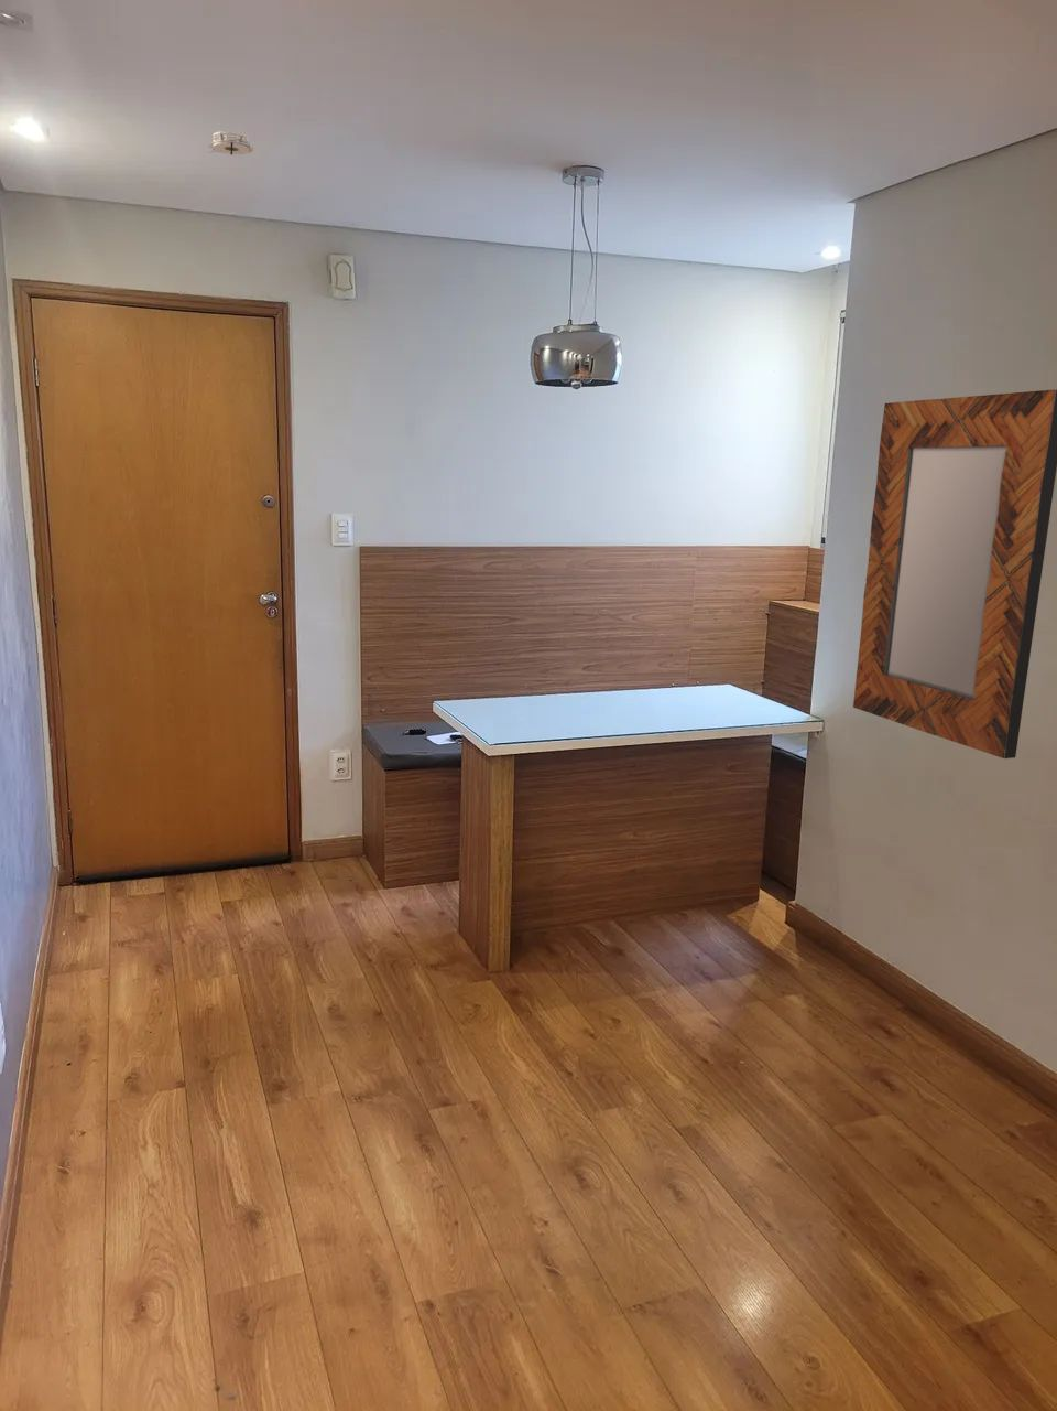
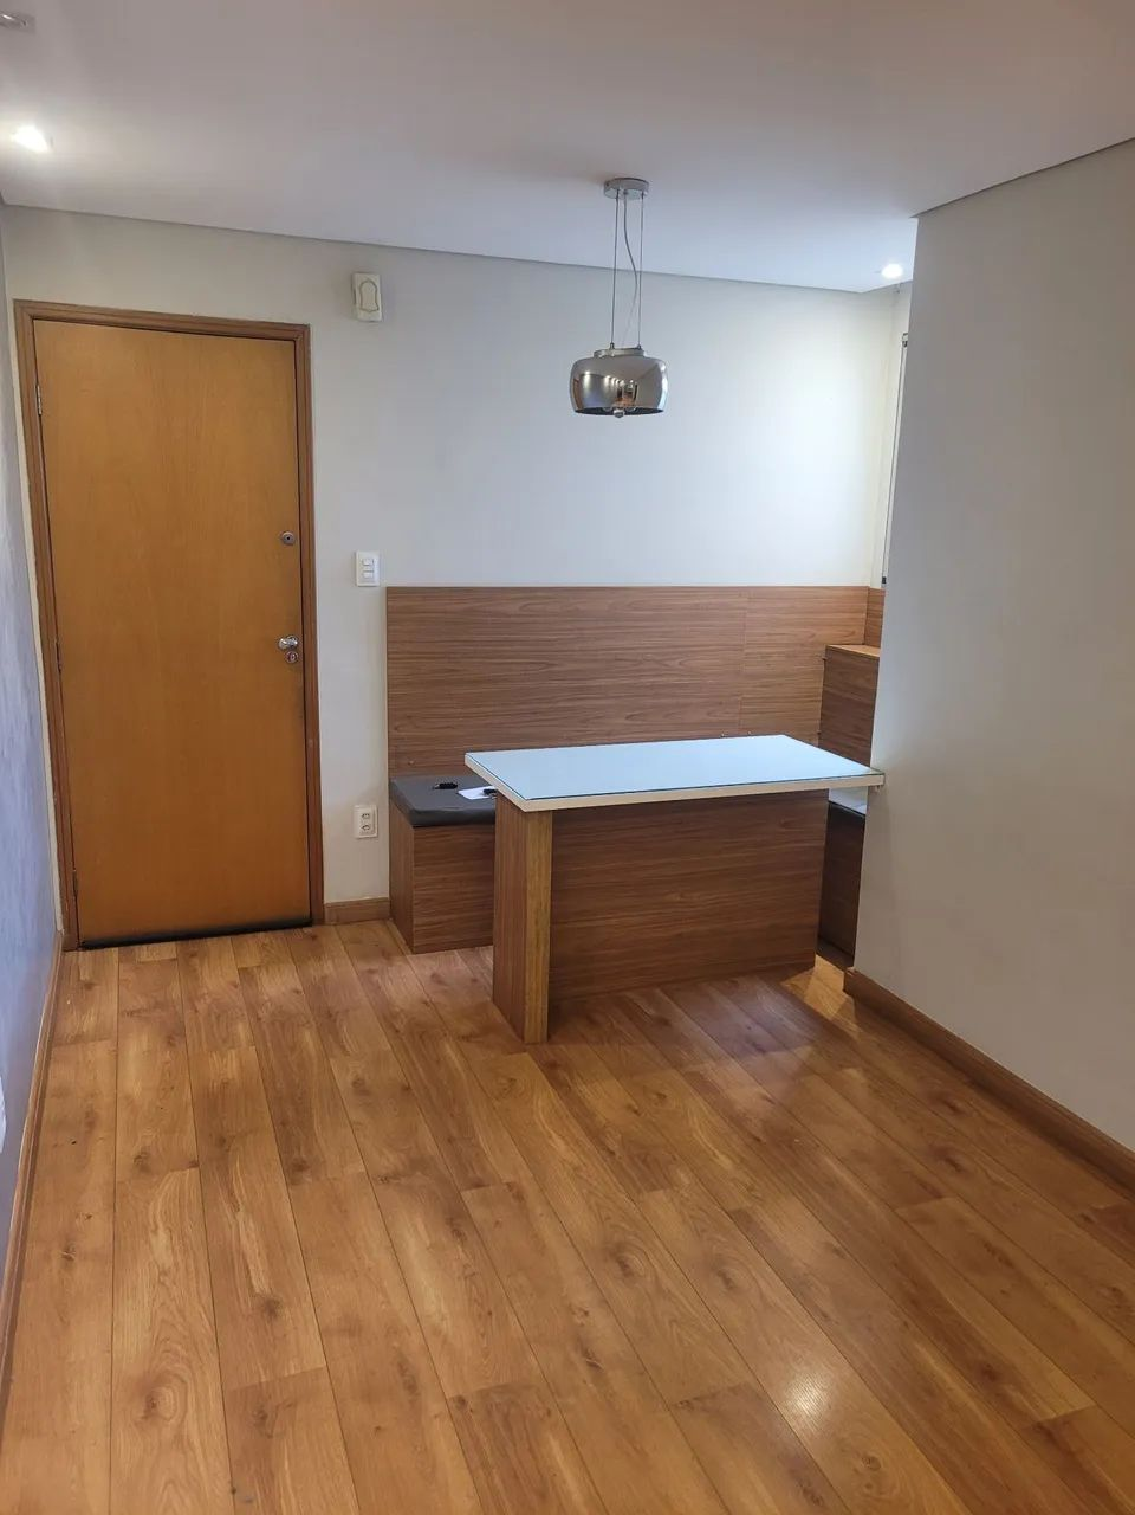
- smoke detector (229, 143)
- home mirror (945, 569)
